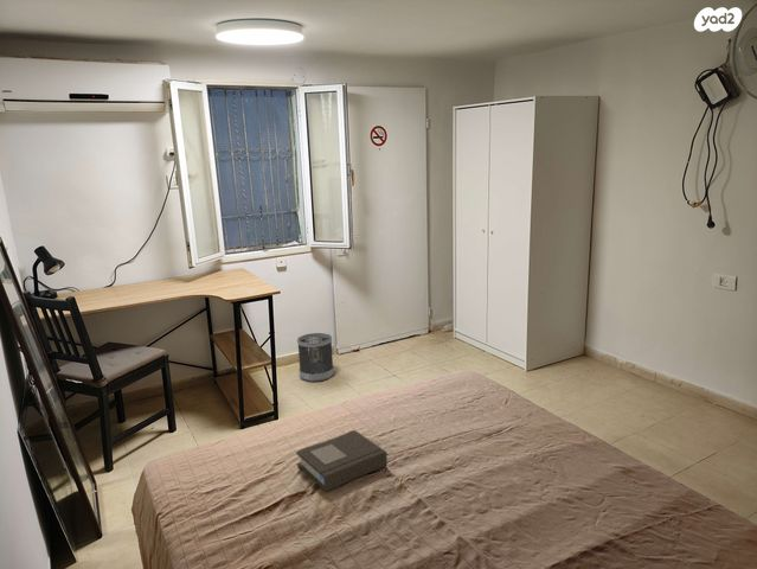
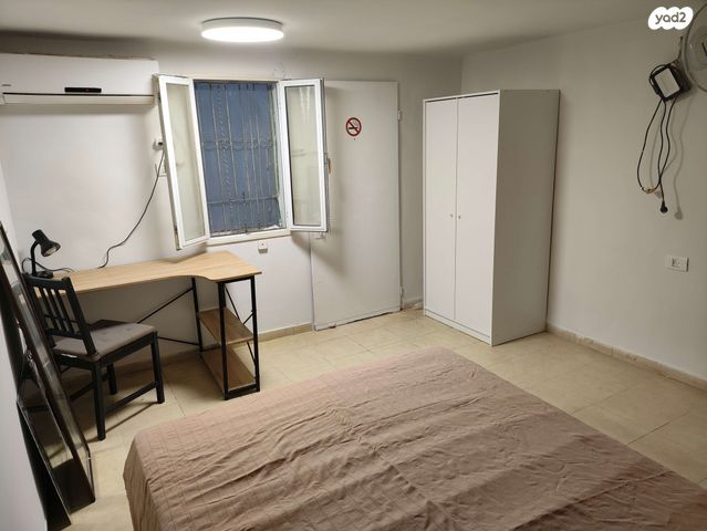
- wastebasket (315, 356)
- book (341, 458)
